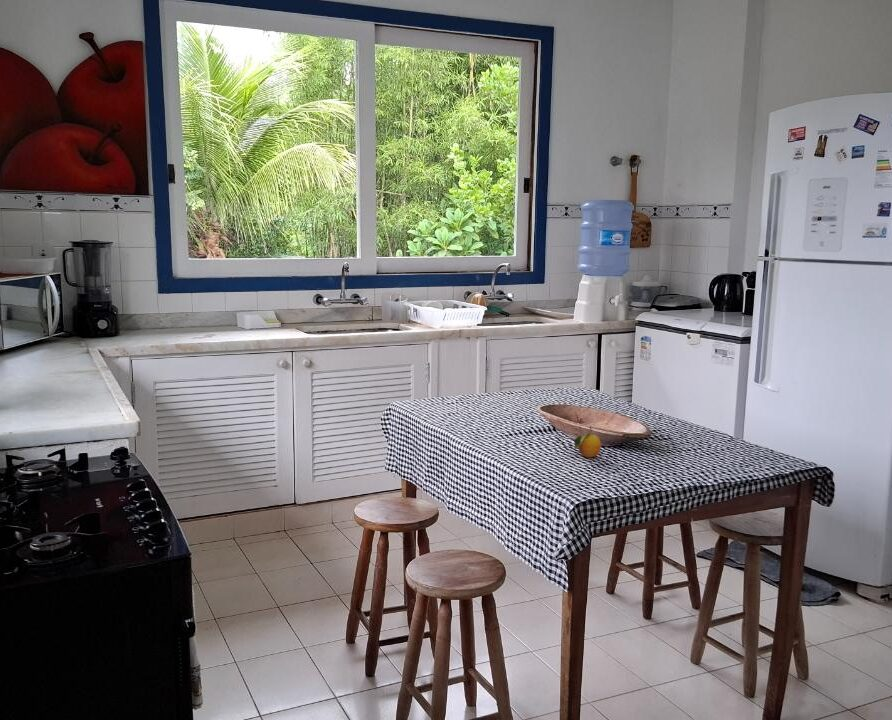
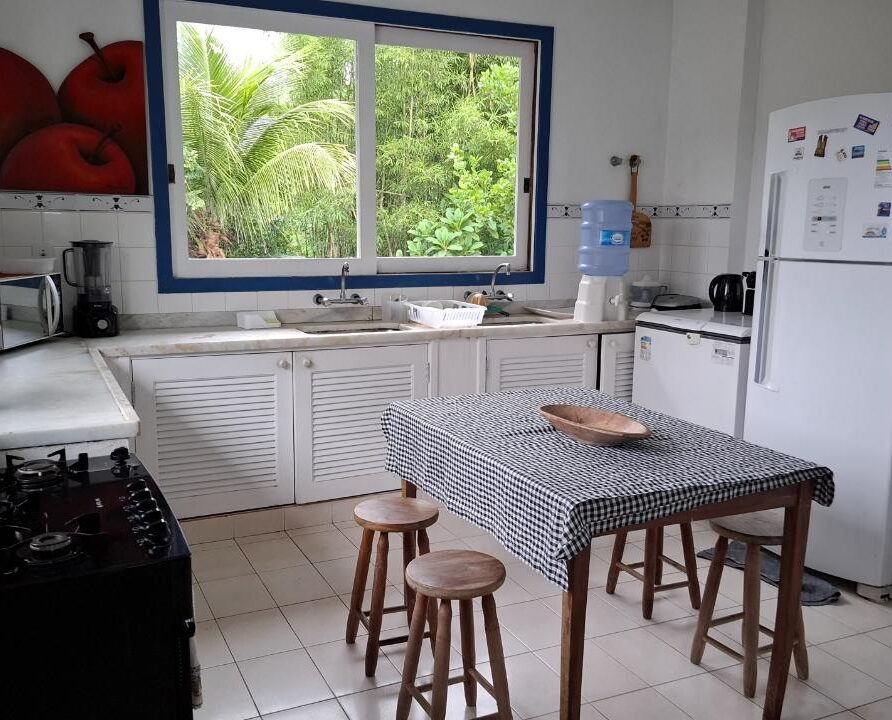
- fruit (585, 442)
